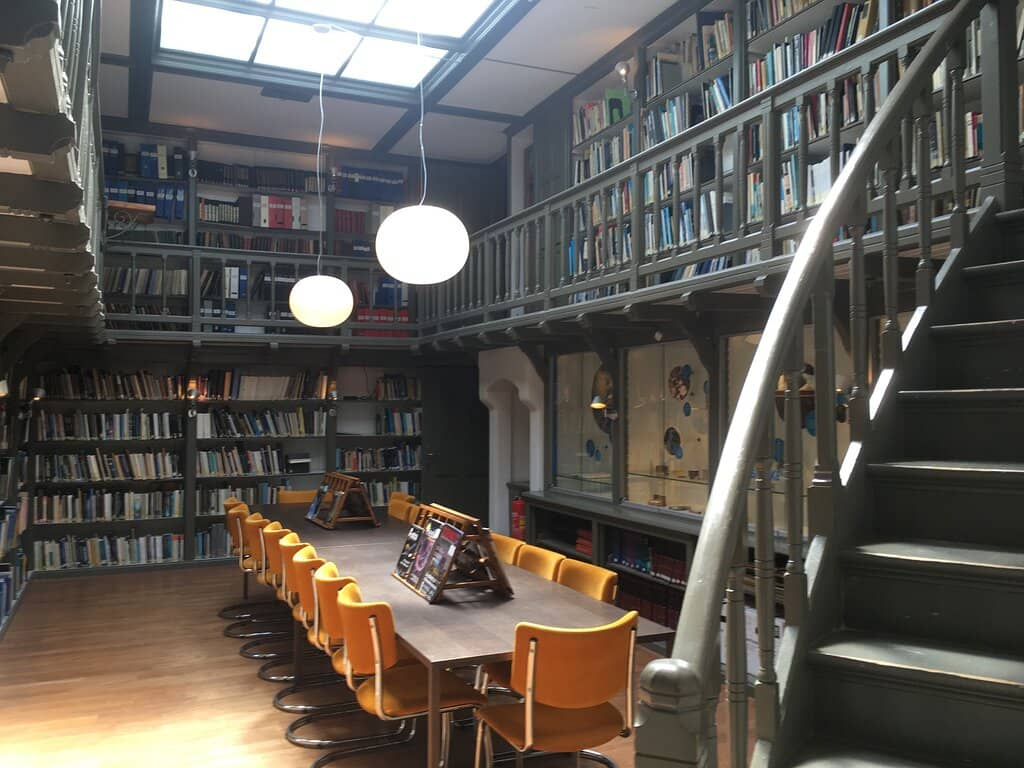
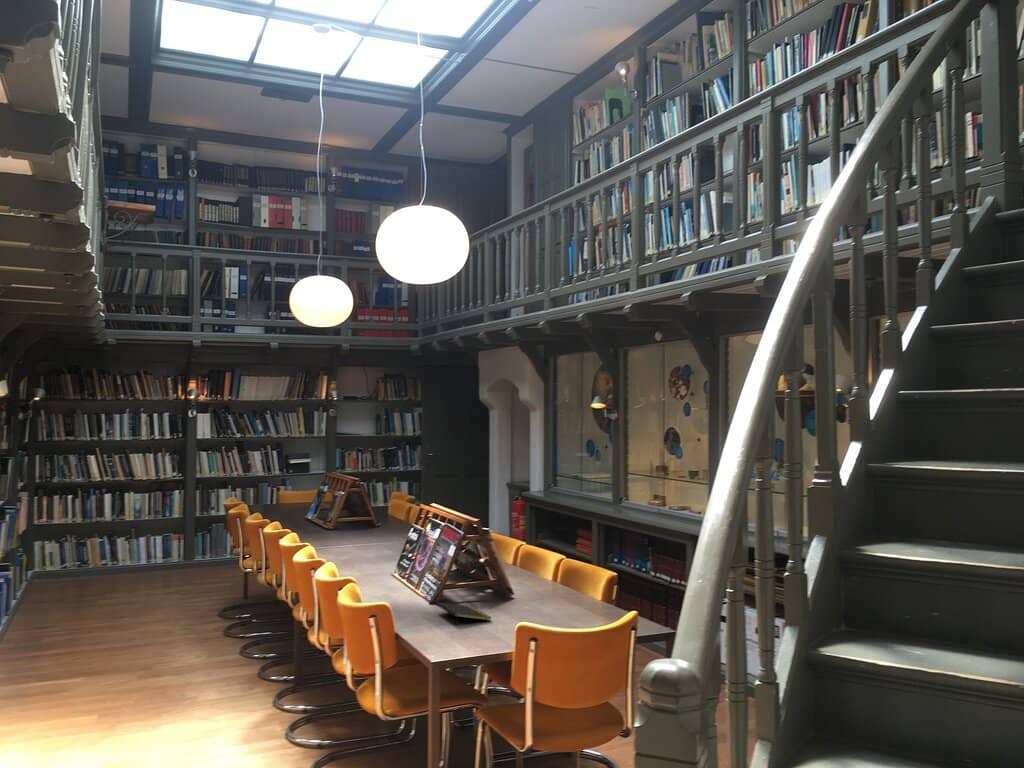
+ notepad (463, 611)
